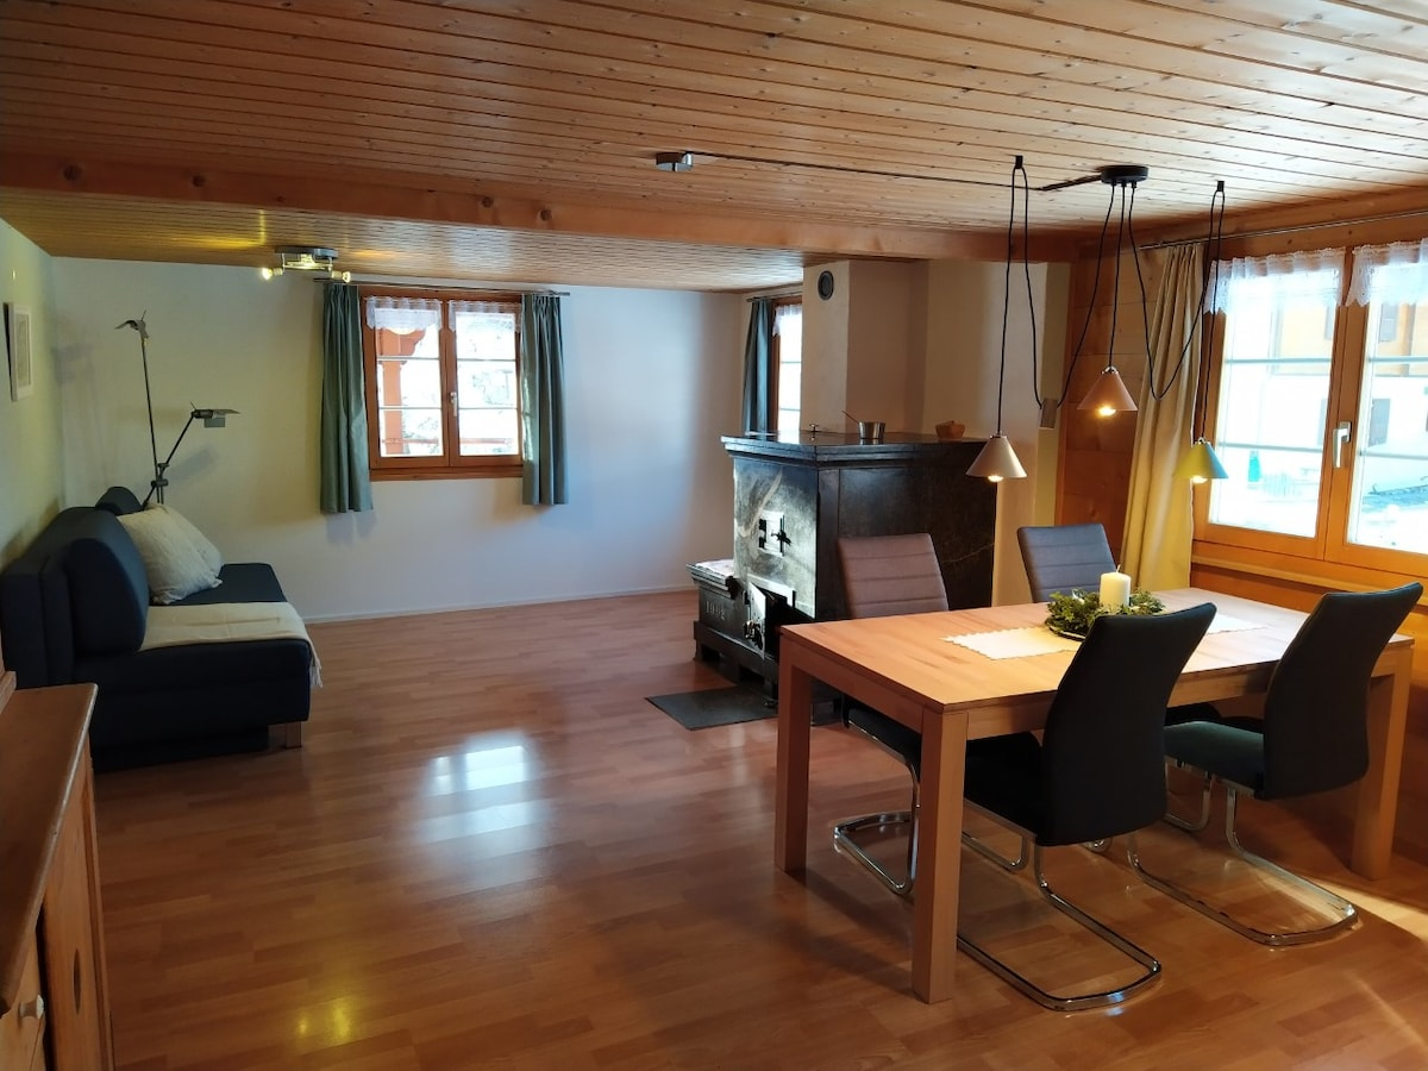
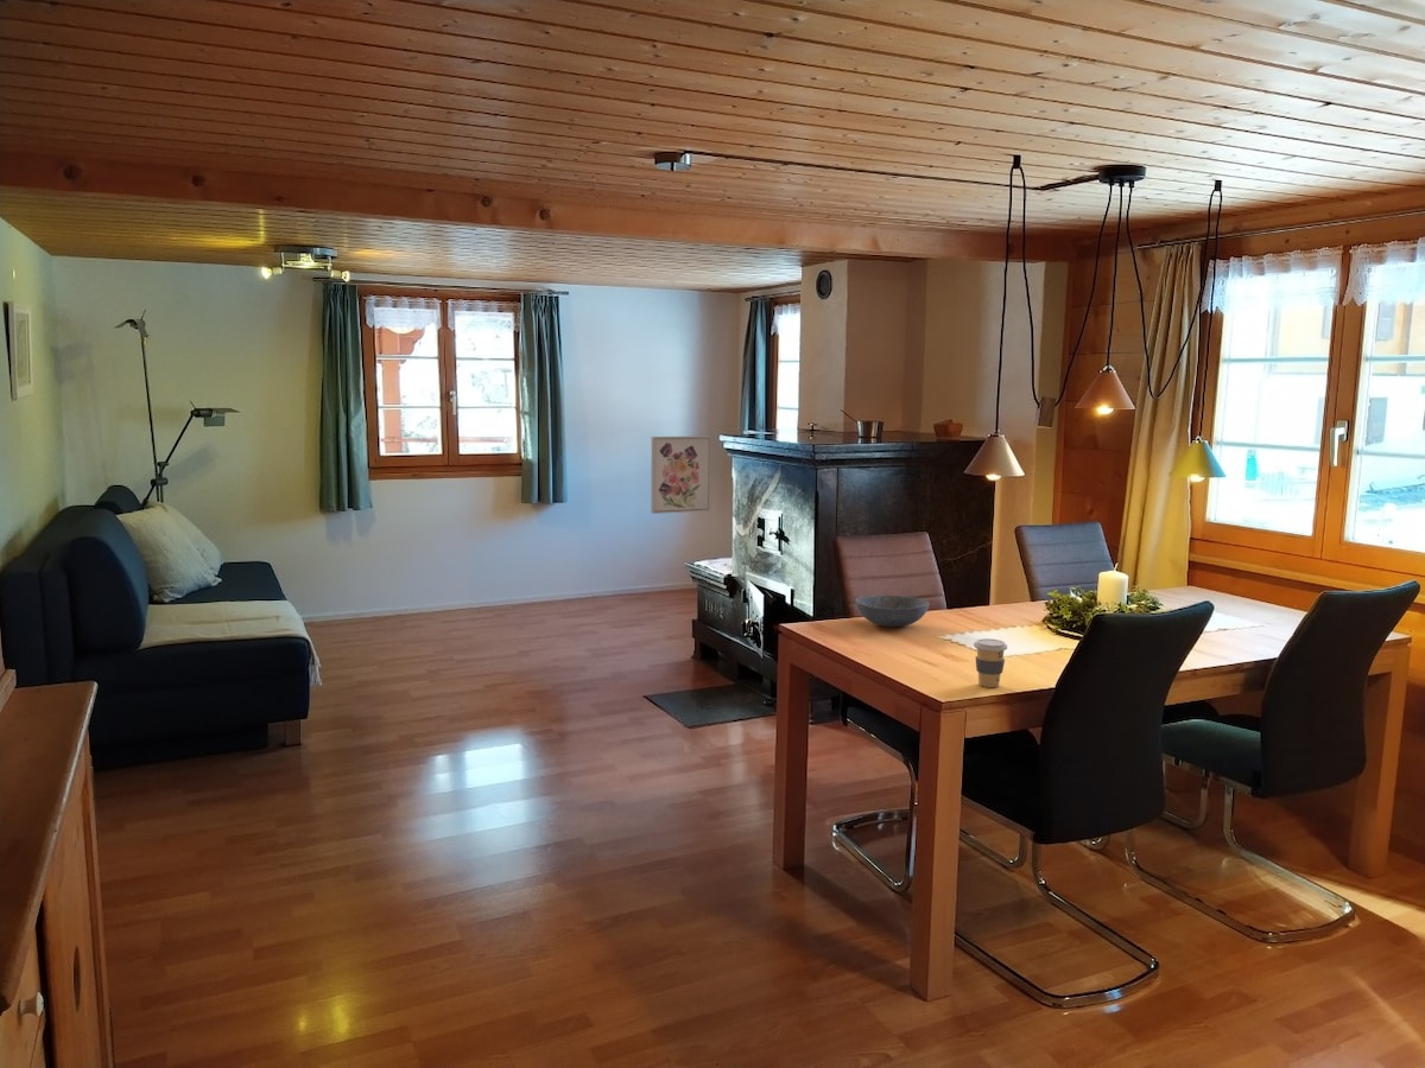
+ bowl (891, 612)
+ wall art (680, 473)
+ coffee cup (989, 662)
